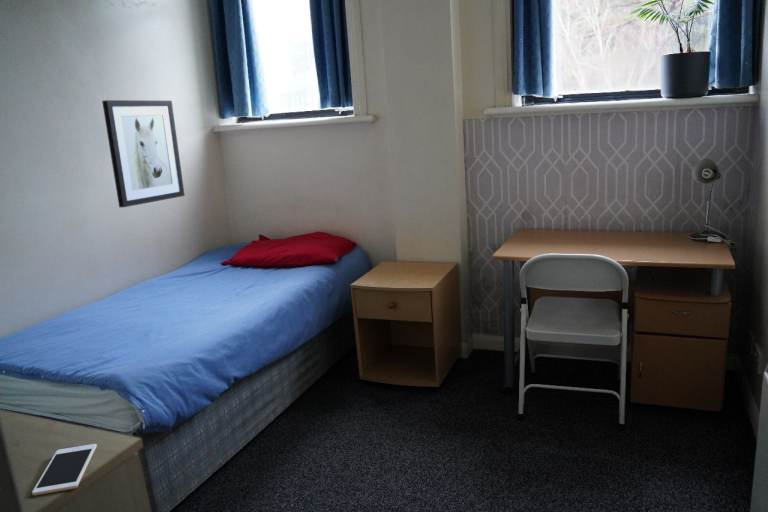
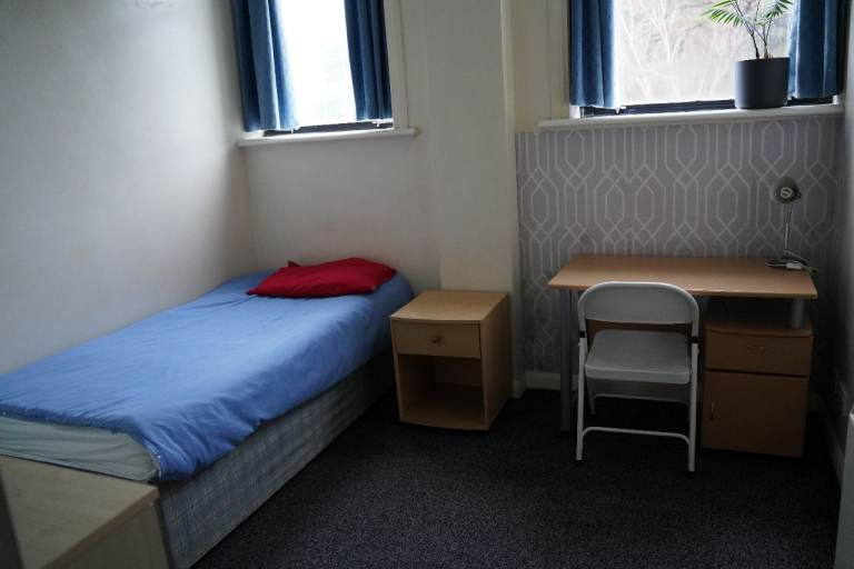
- wall art (146, 151)
- cell phone (66, 467)
